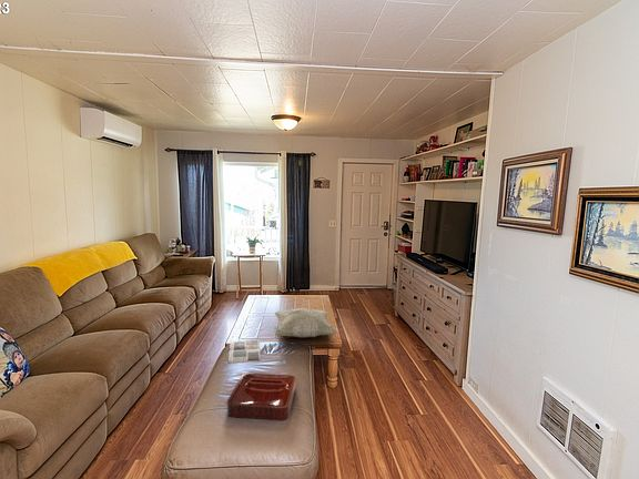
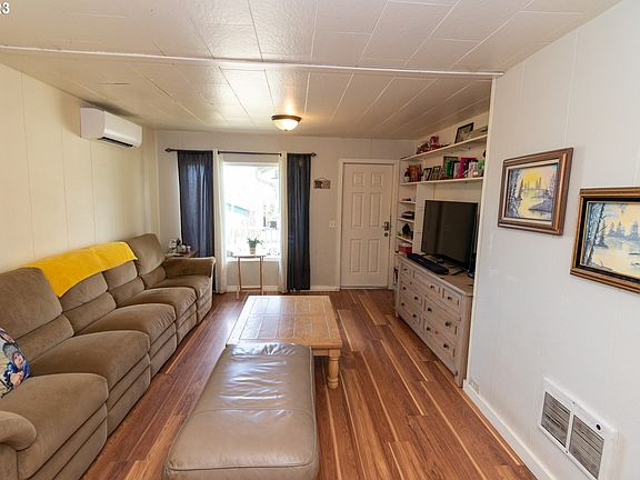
- magazine (244, 349)
- decorative tray (263, 394)
- decorative pillow (303, 322)
